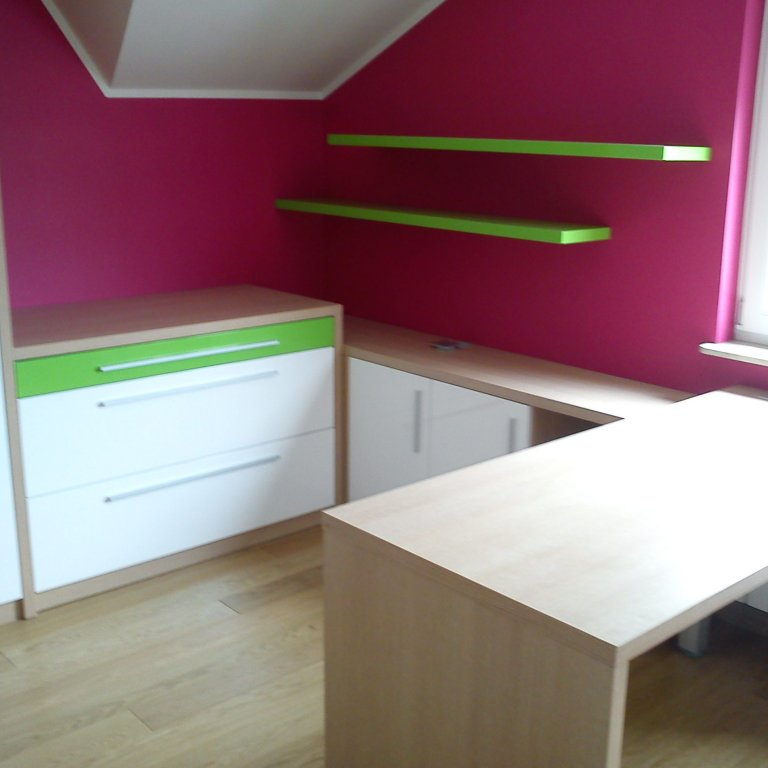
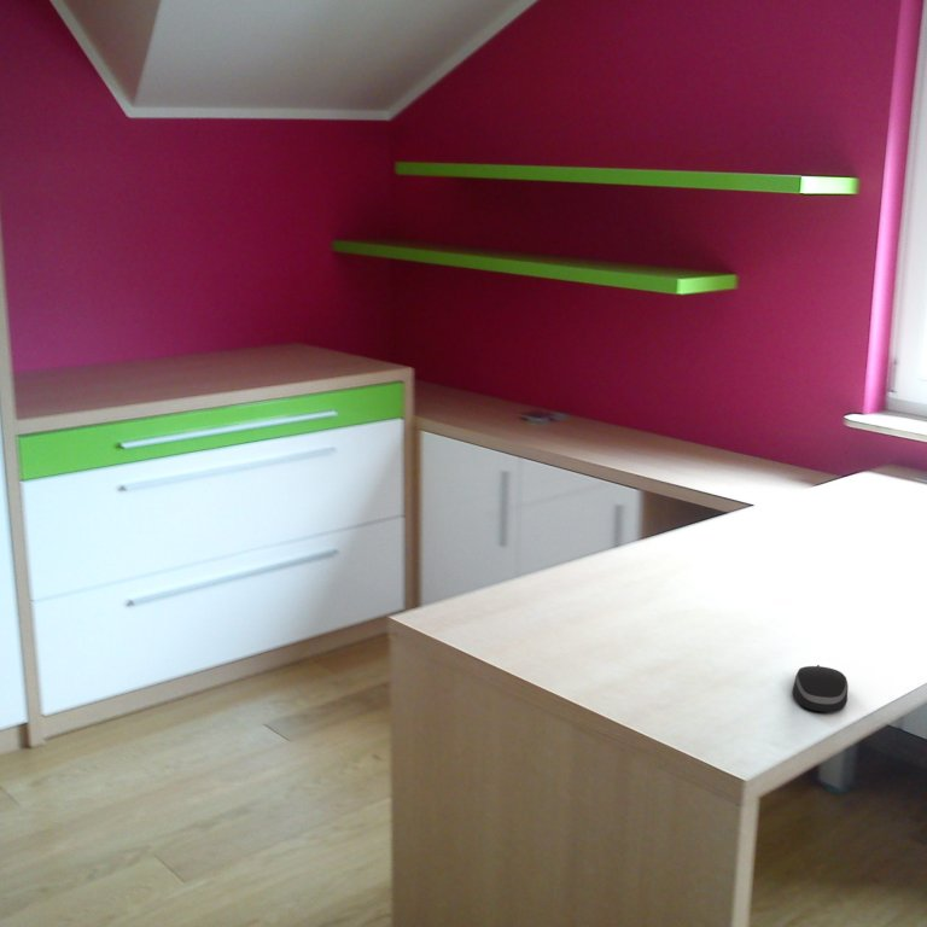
+ computer mouse (820, 680)
